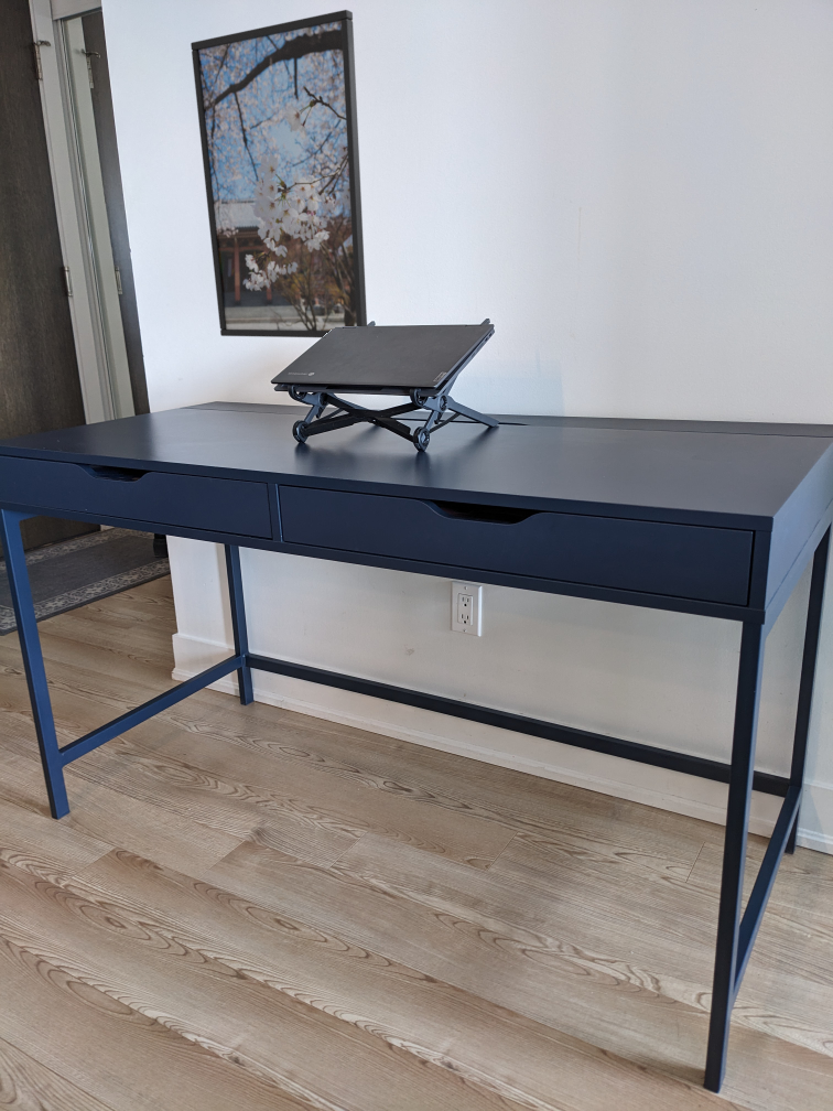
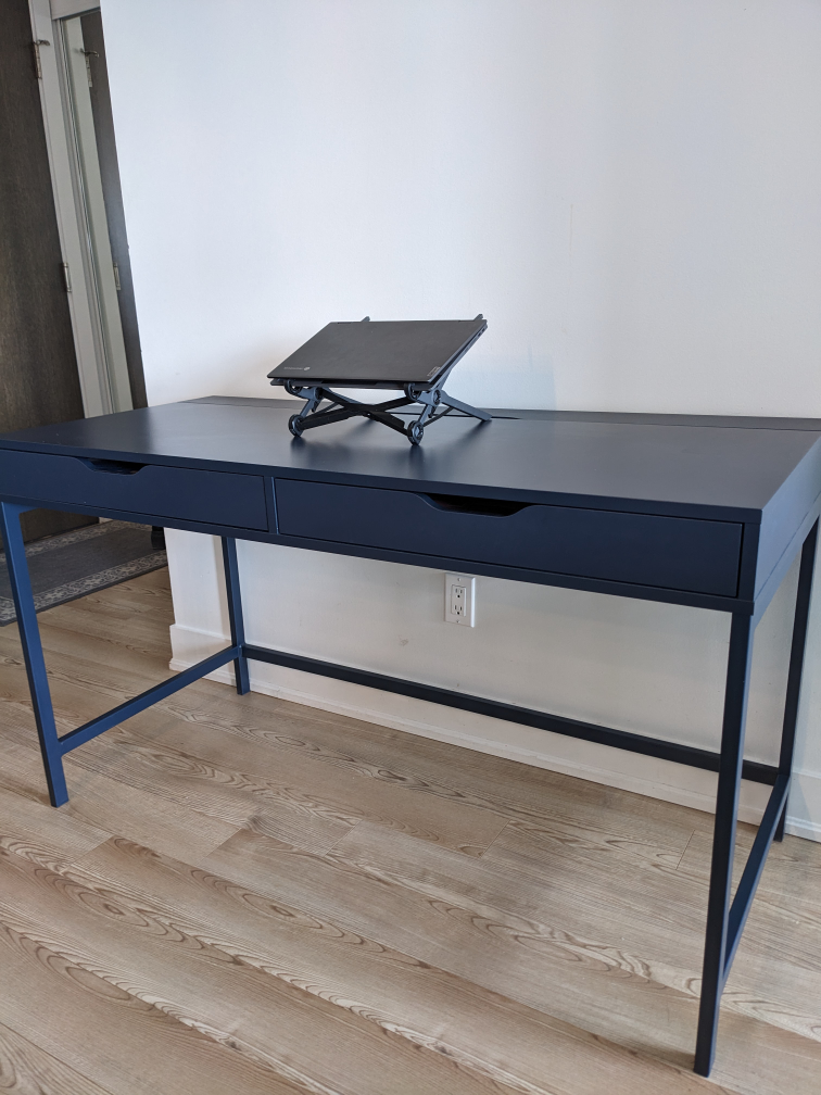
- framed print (279, 191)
